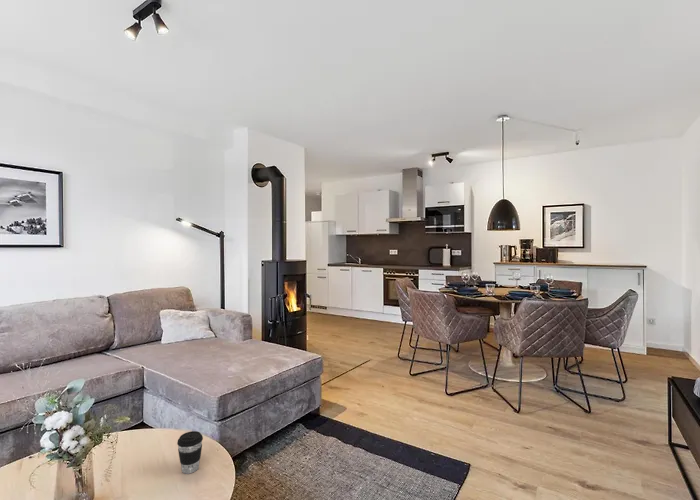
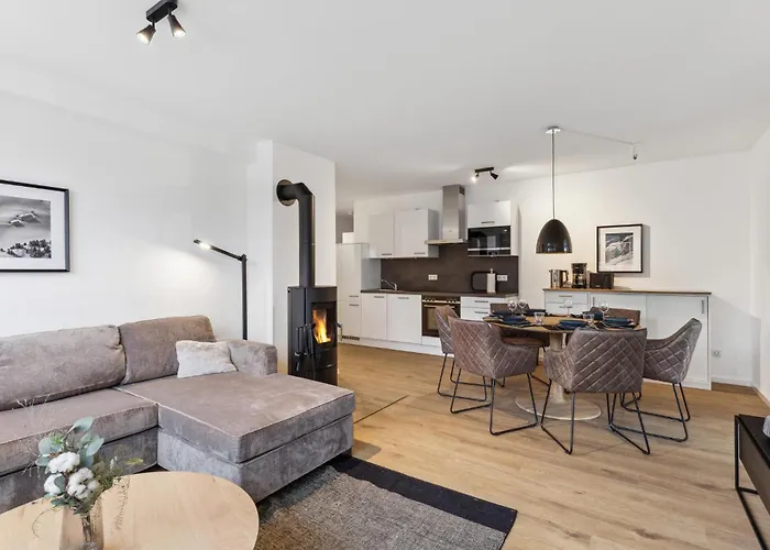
- coffee cup (190, 452)
